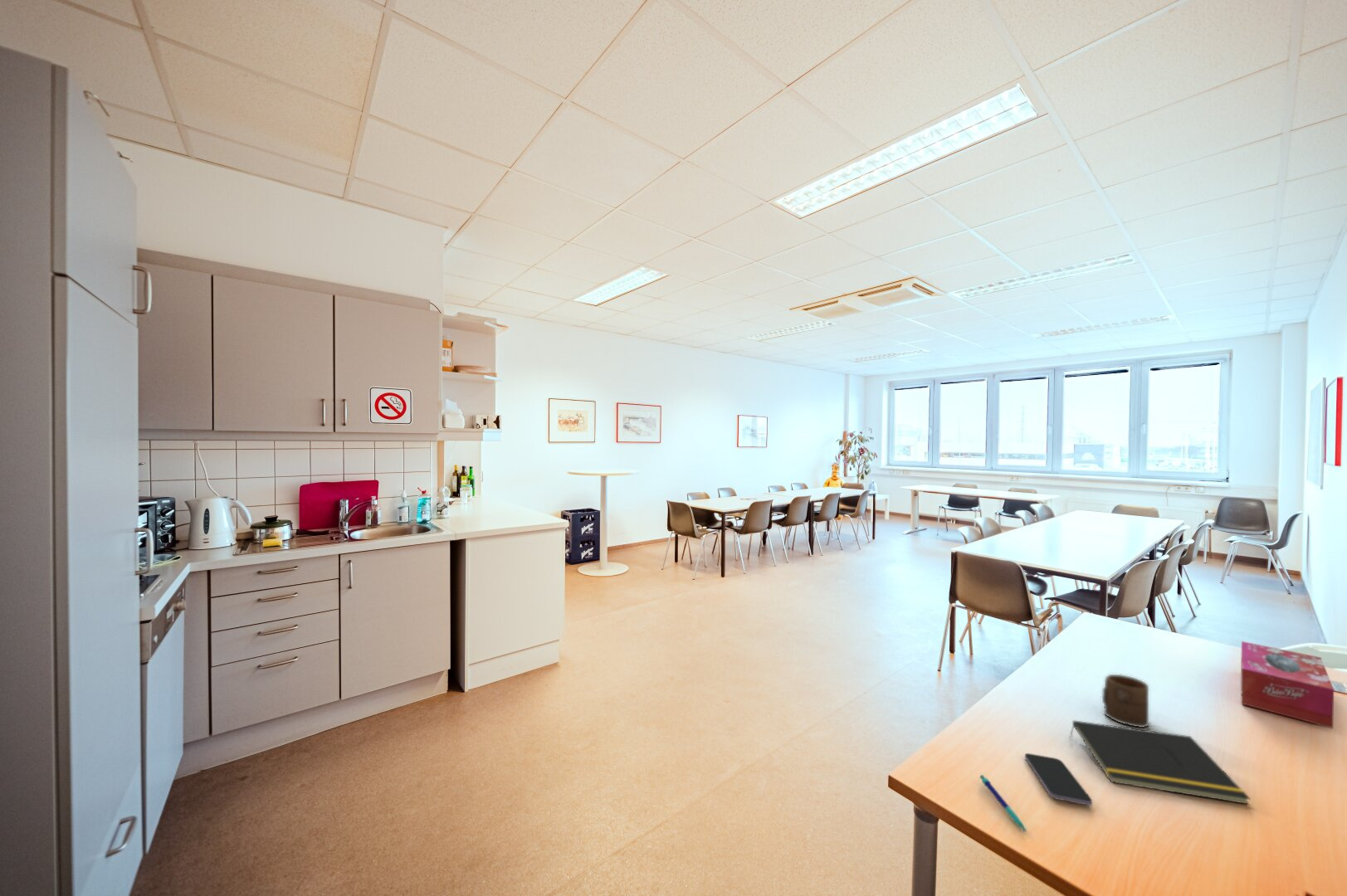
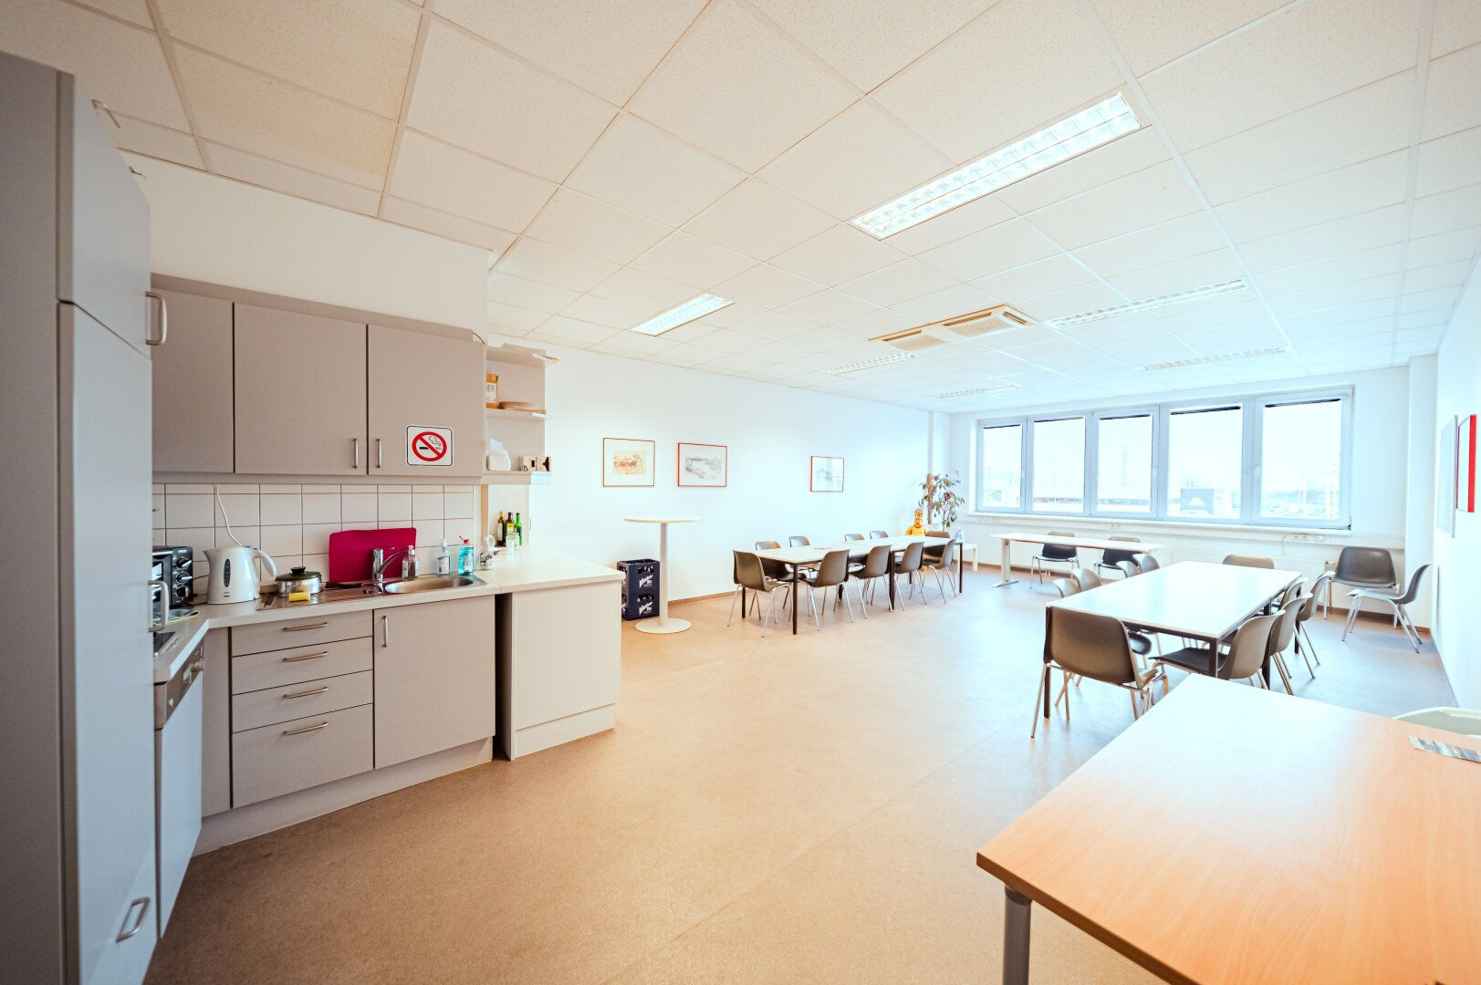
- tissue box (1282, 679)
- cup (1125, 699)
- smartphone (1056, 777)
- pen (1002, 801)
- notepad (1152, 757)
